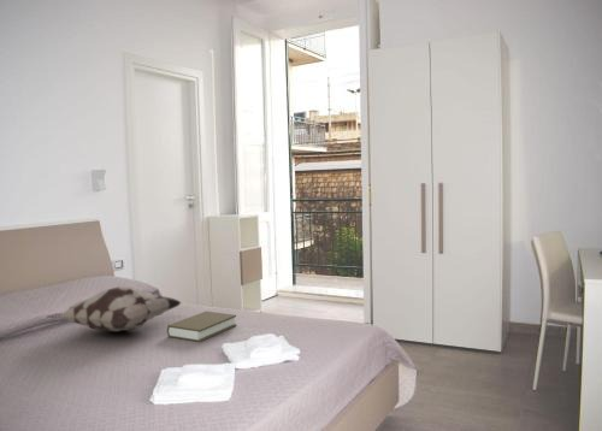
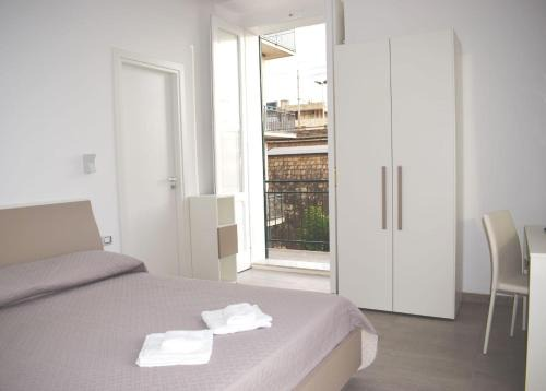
- decorative pillow (116, 309)
- book (202, 325)
